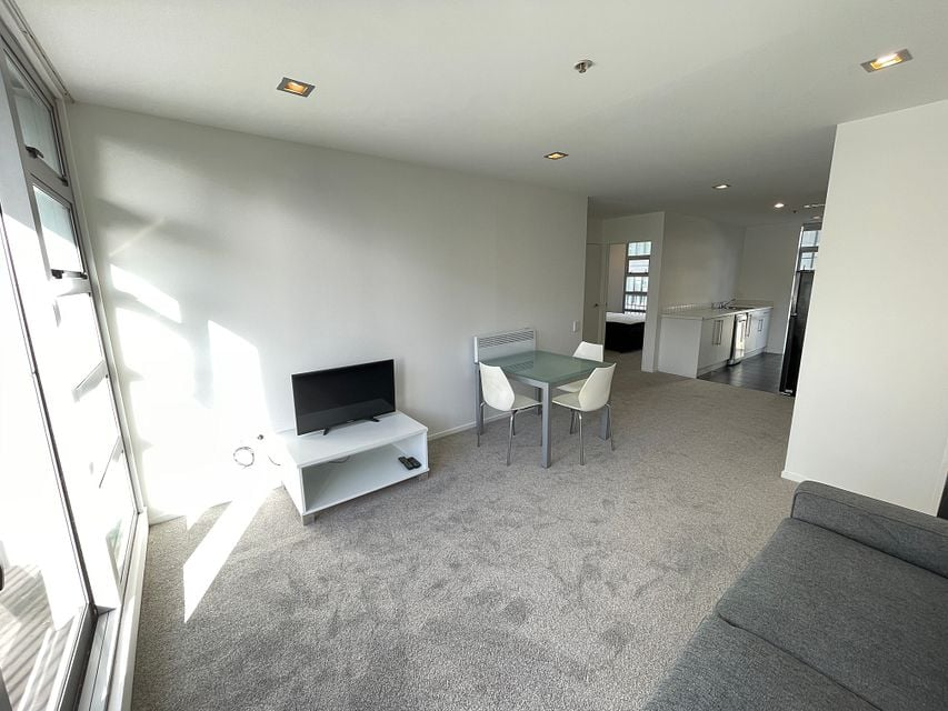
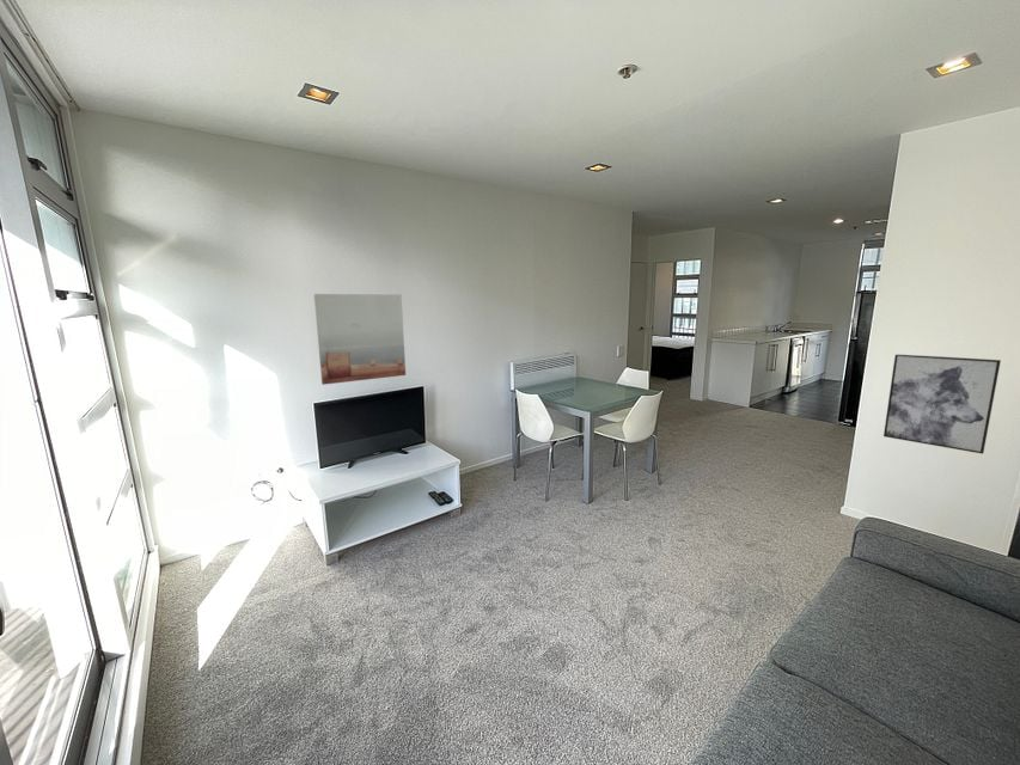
+ wall art (362, 337)
+ wall art (936, 400)
